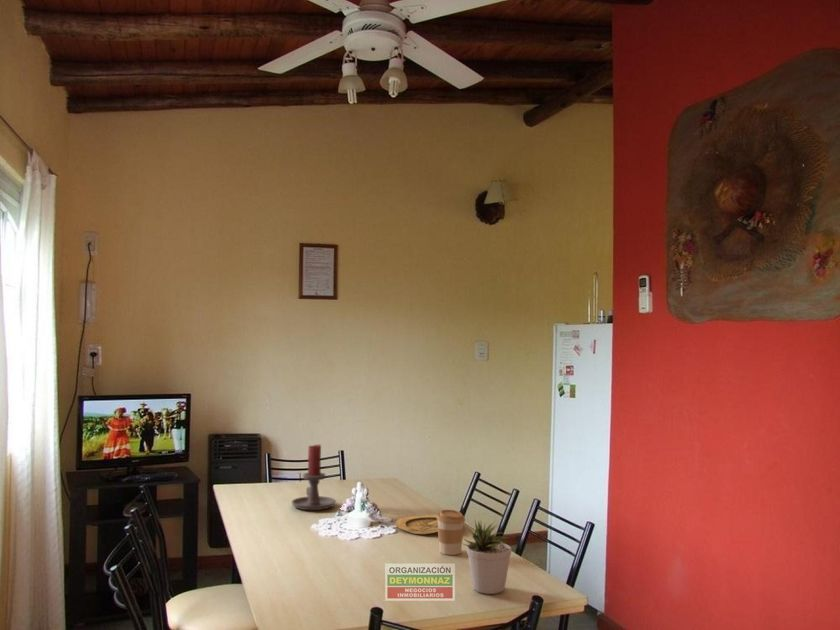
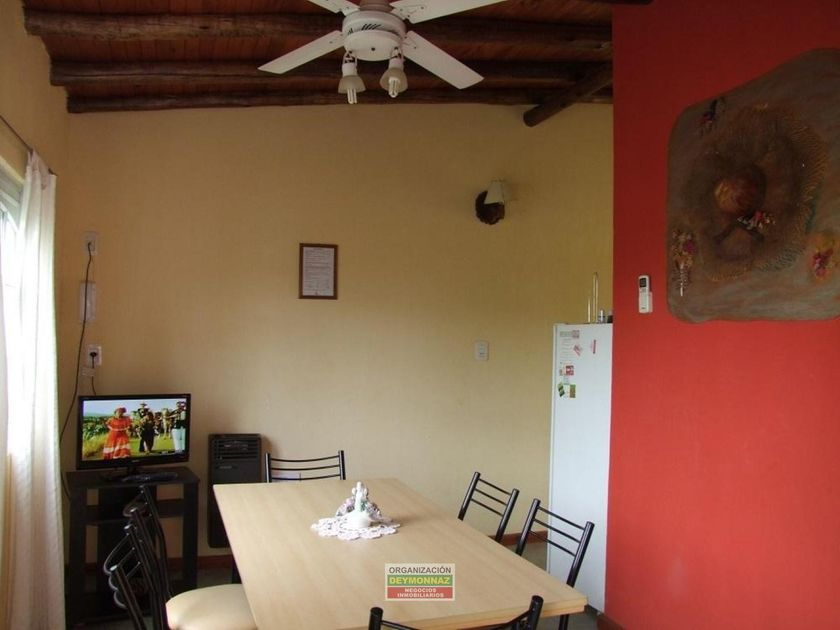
- candle holder (313, 474)
- potted plant (486, 552)
- plate (429, 524)
- coffee cup (450, 531)
